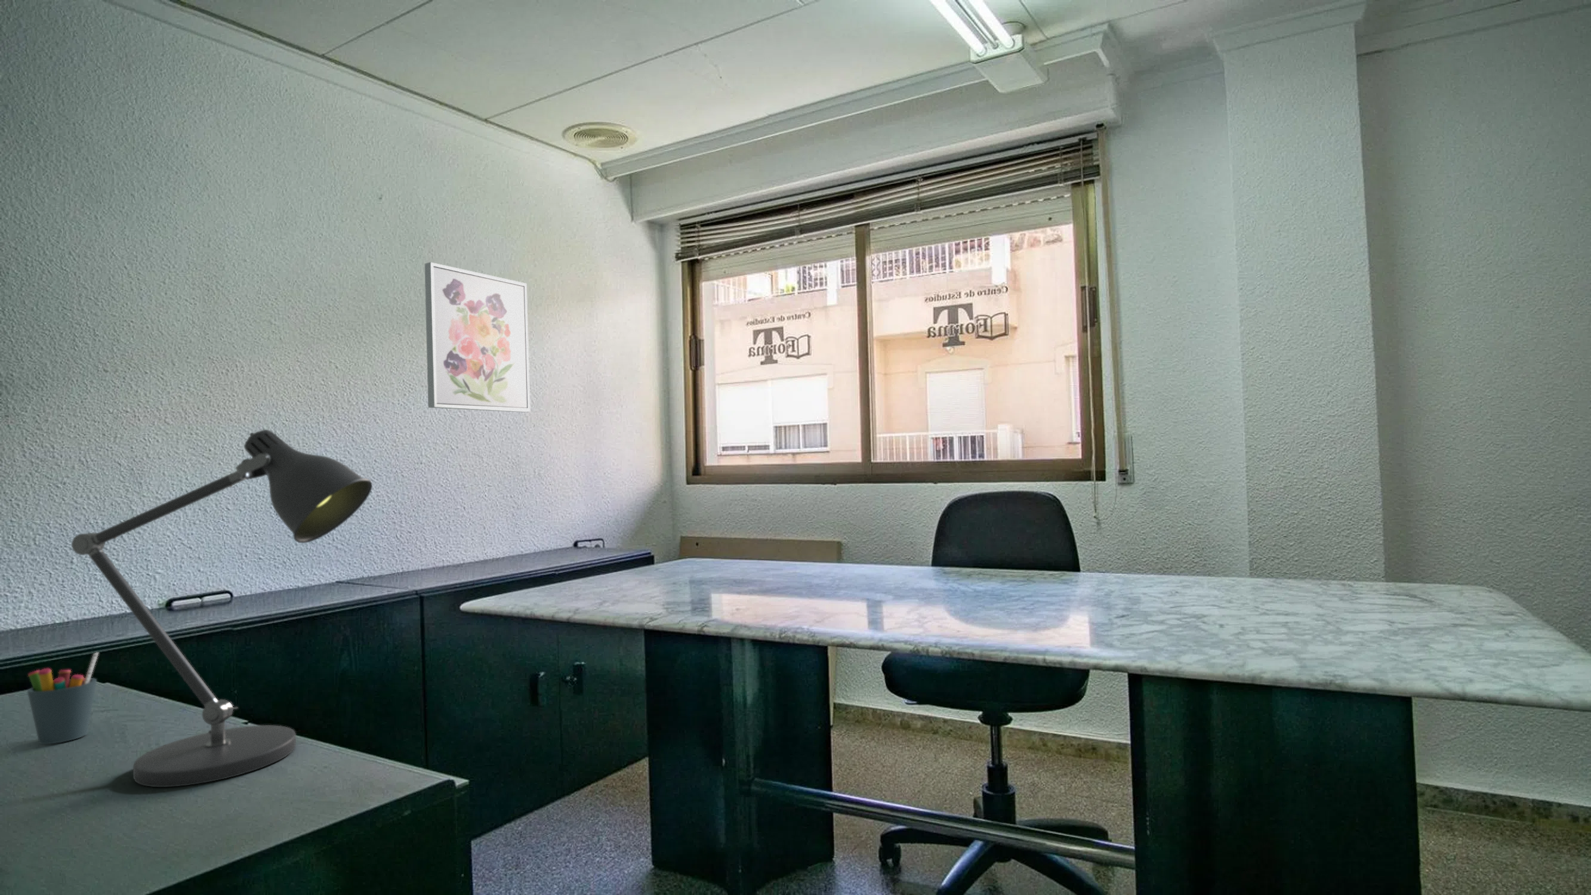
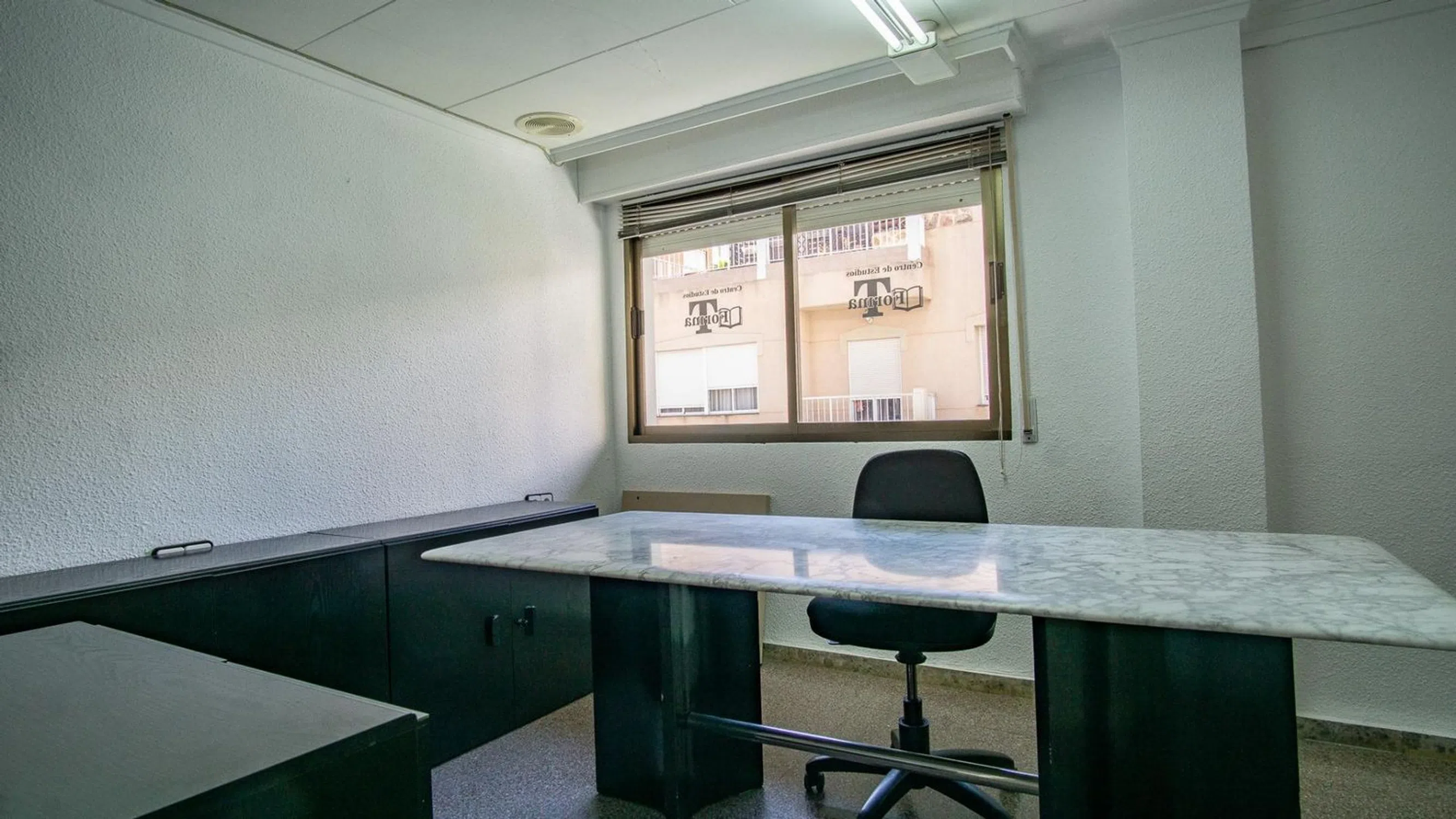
- wall art (481, 341)
- pen holder (62, 697)
- desk lamp (167, 635)
